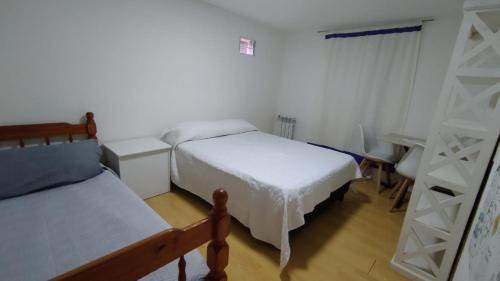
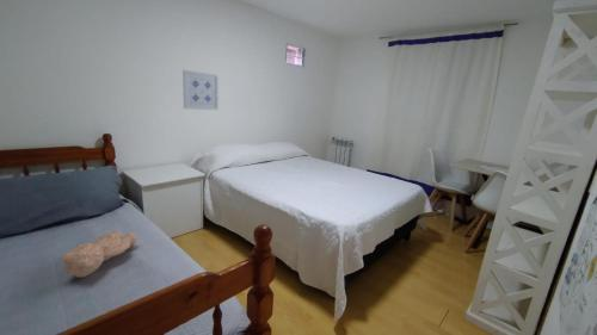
+ teddy bear (100, 249)
+ wall art (201, 91)
